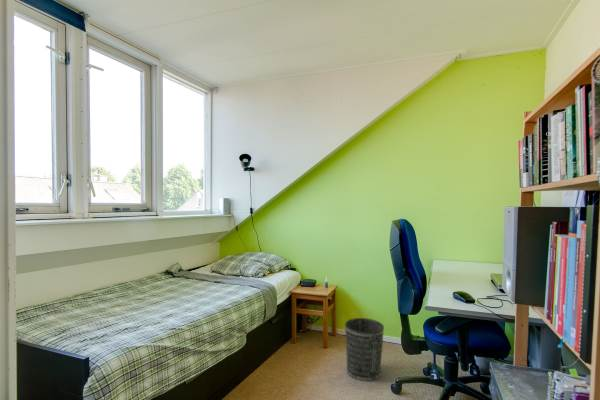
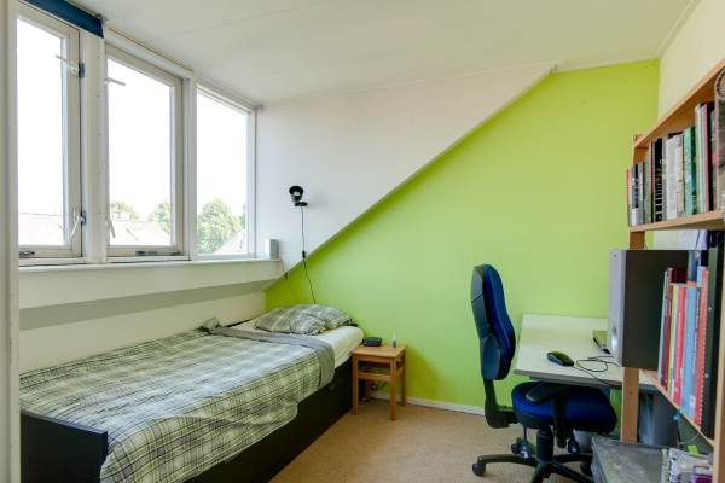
- wastebasket (363, 348)
